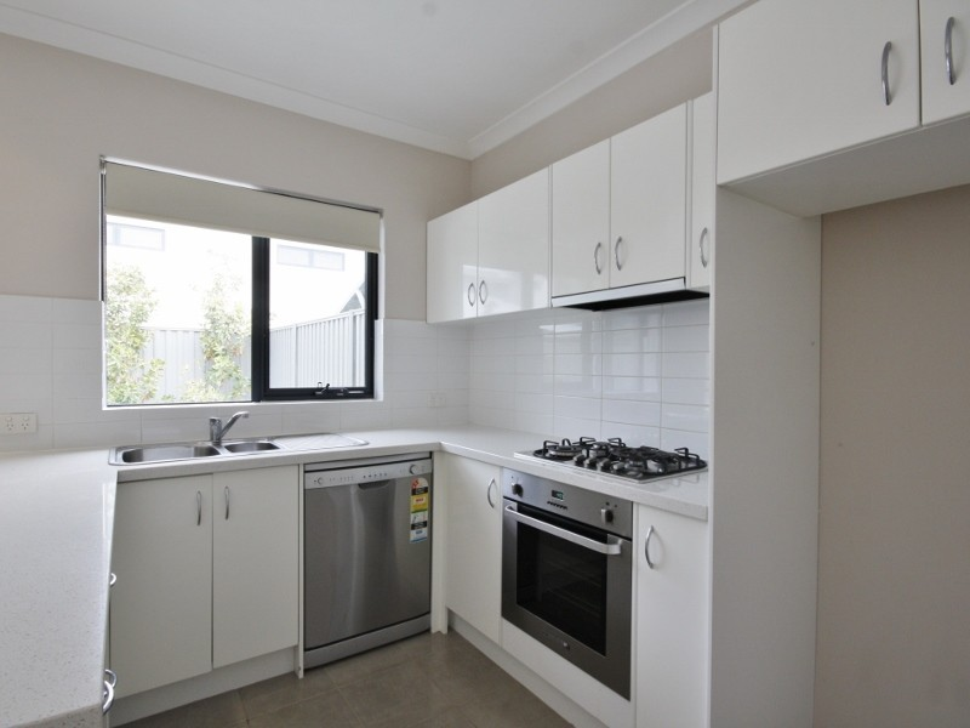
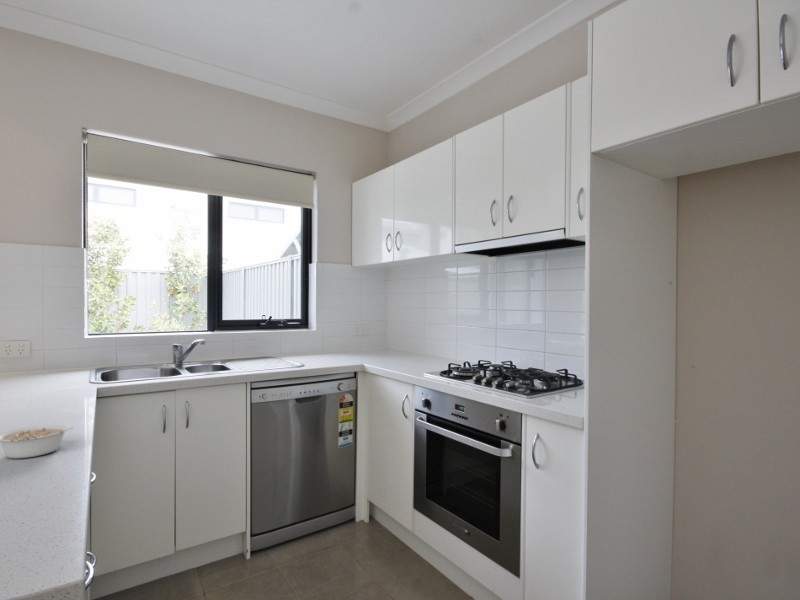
+ legume (36, 439)
